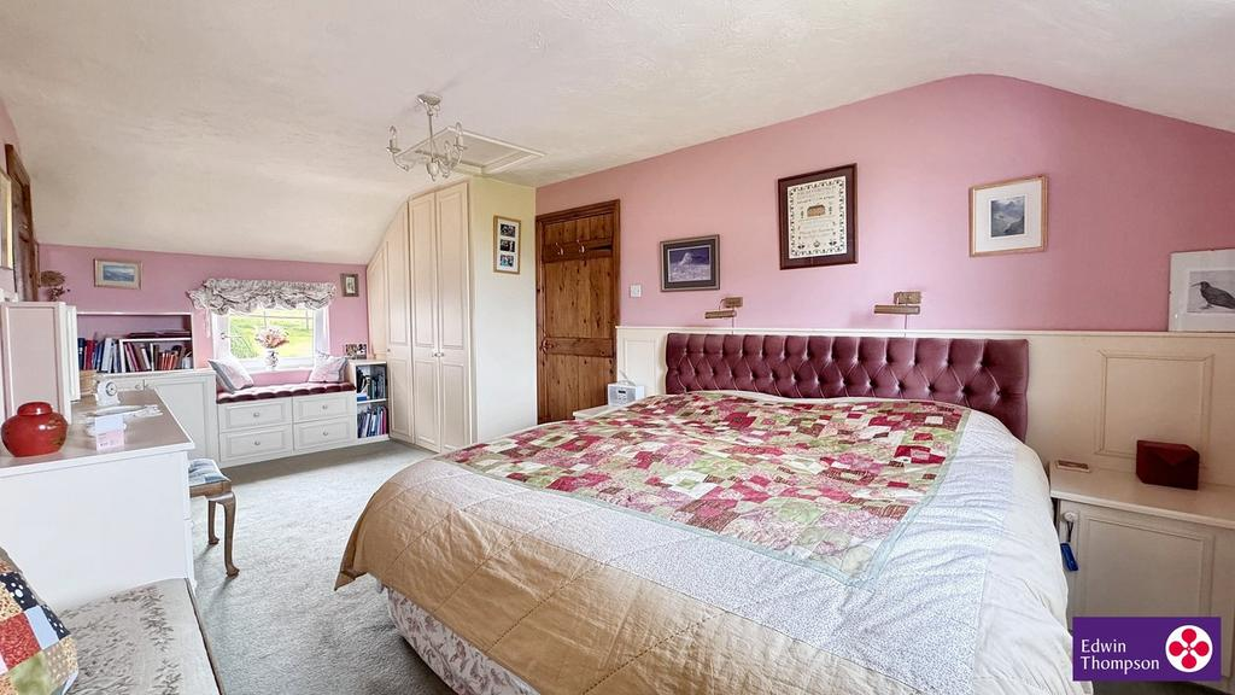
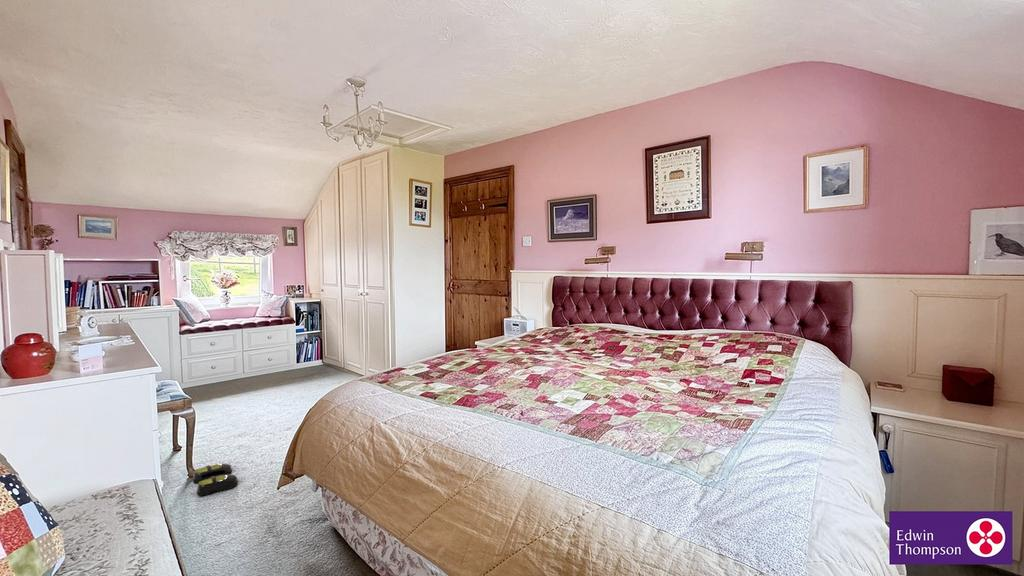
+ slippers (215, 476)
